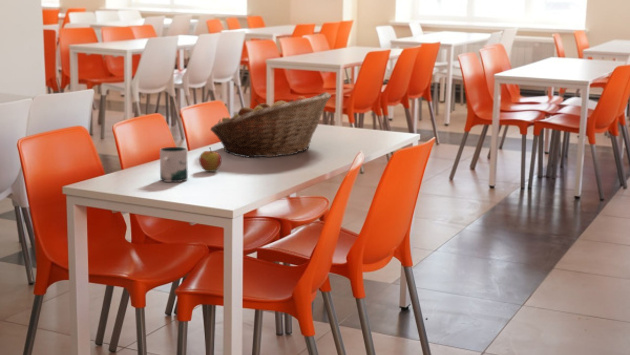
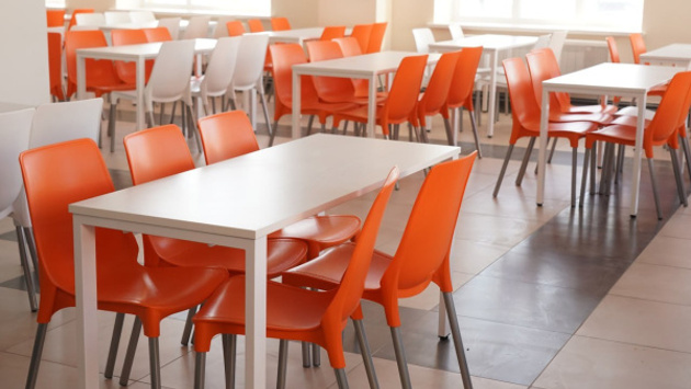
- fruit basket (272, 121)
- apple (210, 158)
- mug (171, 165)
